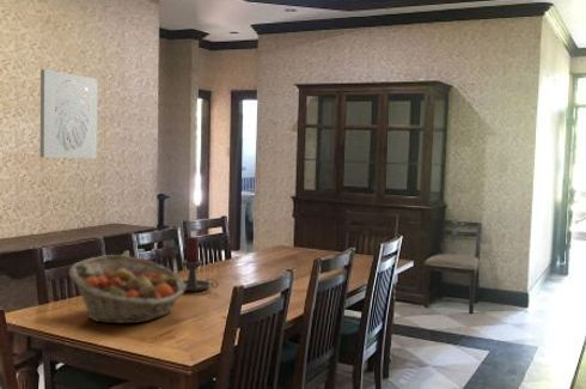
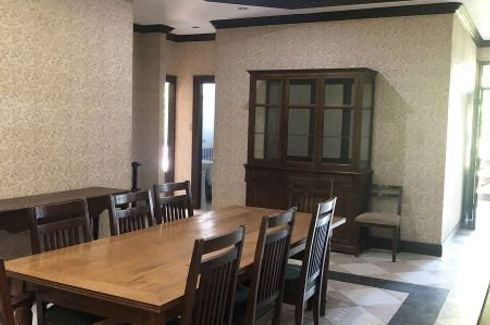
- wall art (69, 116)
- candle holder (196, 262)
- fruit basket (128, 286)
